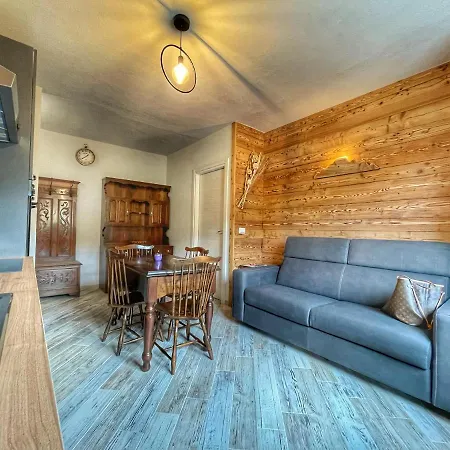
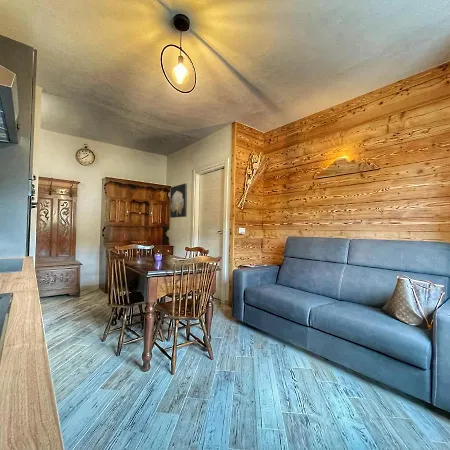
+ wall art (178, 201)
